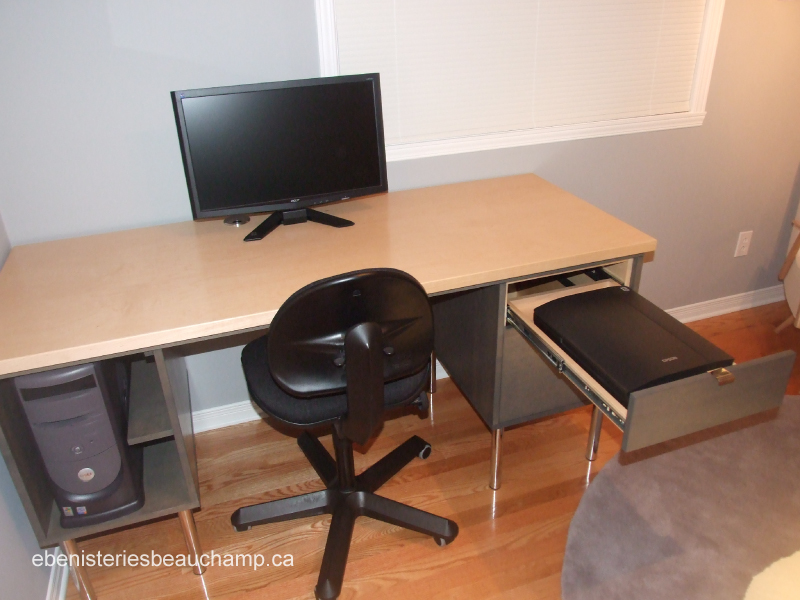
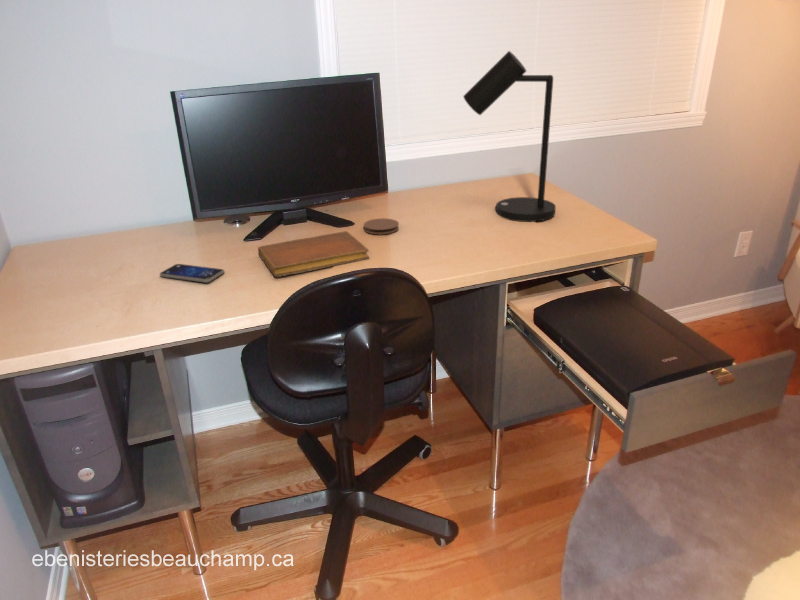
+ coaster (381, 226)
+ notebook (313, 252)
+ smartphone (192, 273)
+ desk lamp (542, 135)
